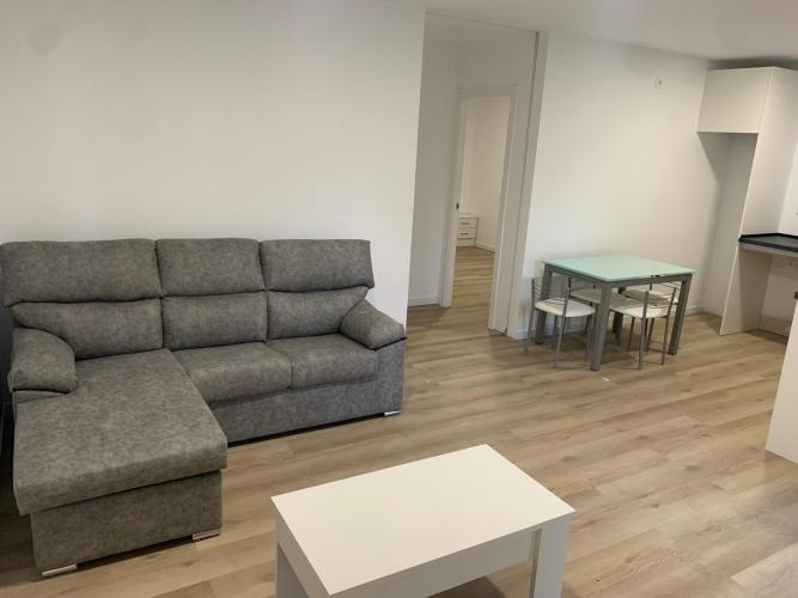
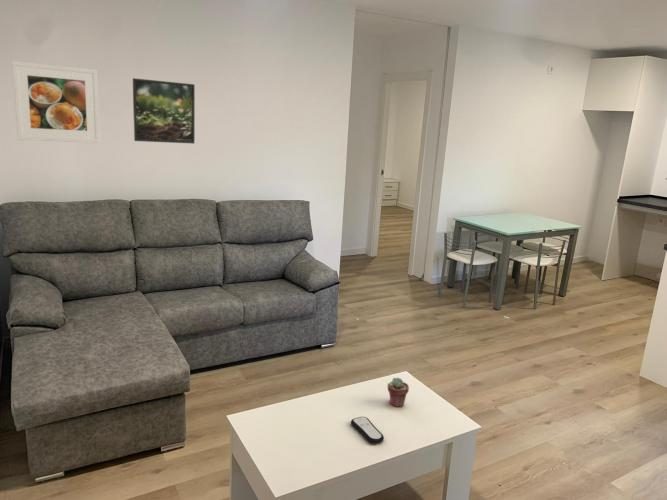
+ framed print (164, 112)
+ remote control (367, 429)
+ potted succulent (397, 390)
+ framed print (58, 104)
